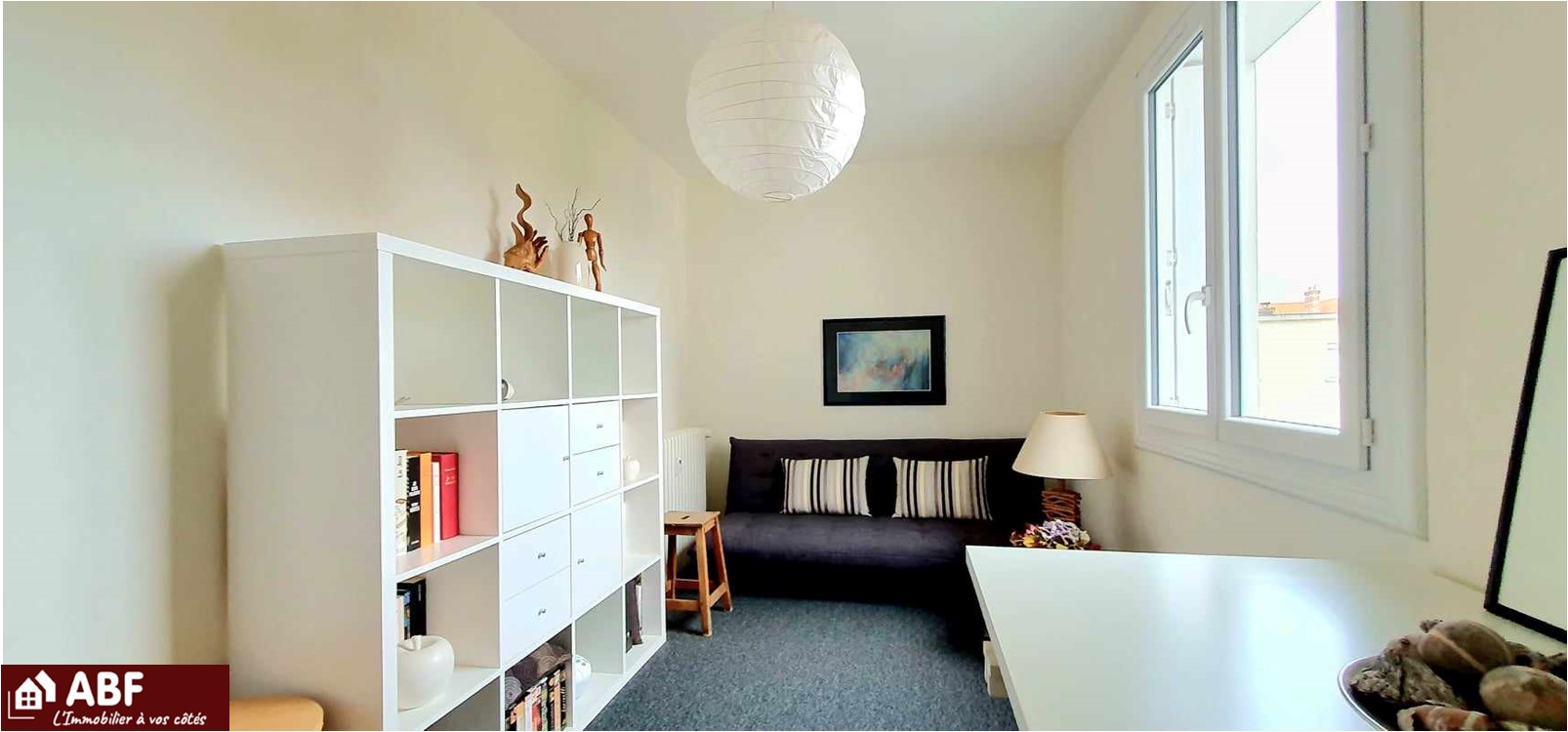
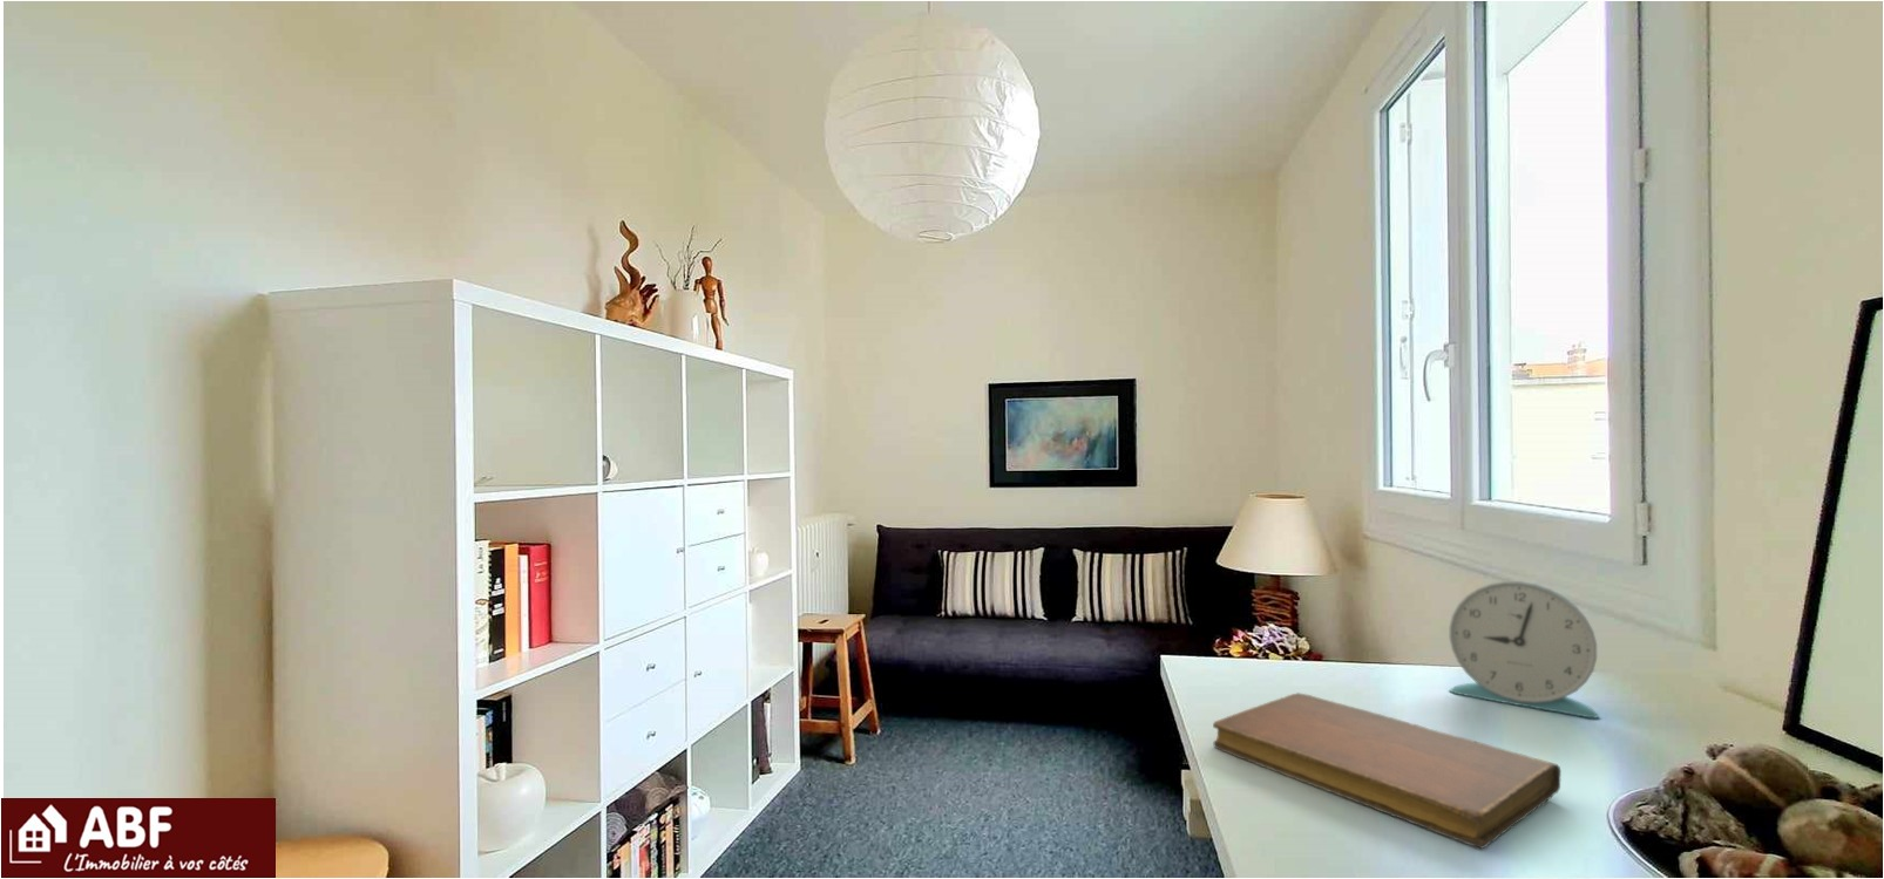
+ alarm clock (1521, 638)
+ notebook (1372, 754)
